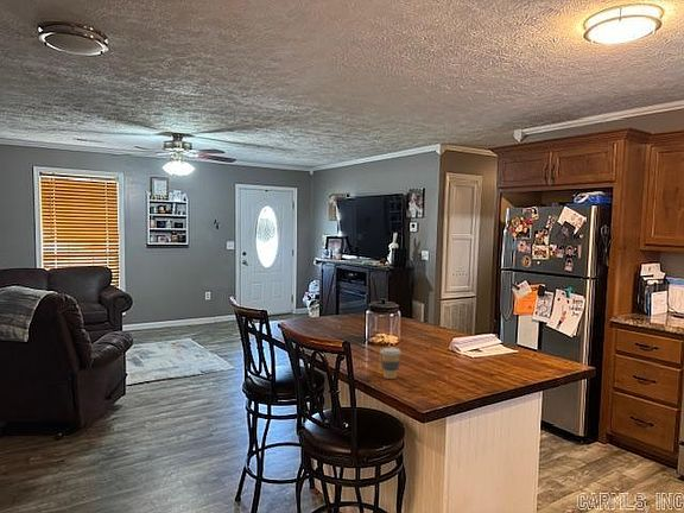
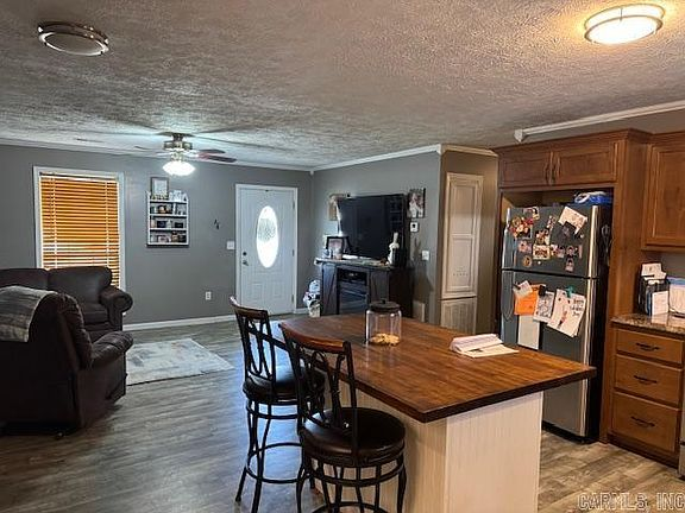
- coffee cup (390, 363)
